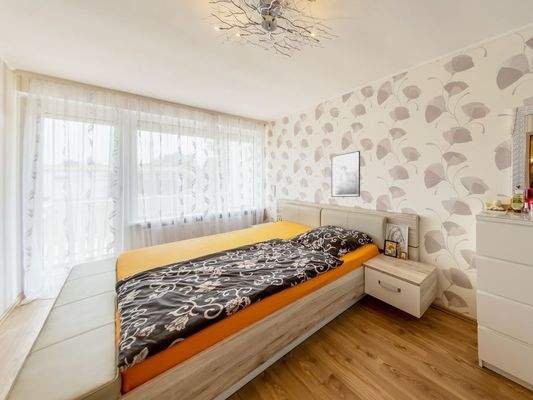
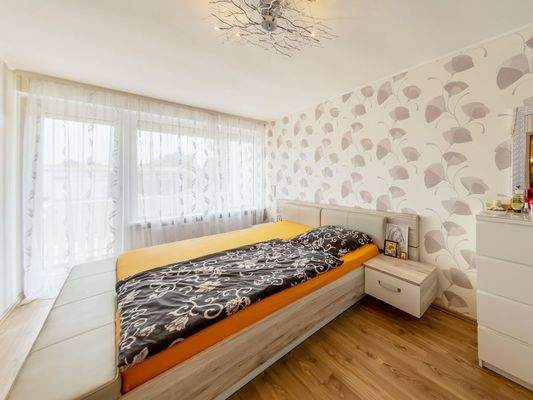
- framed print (344, 175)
